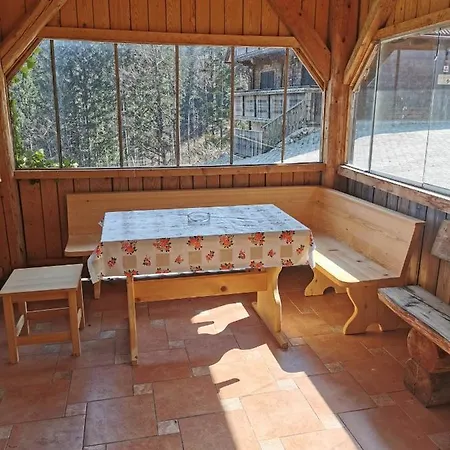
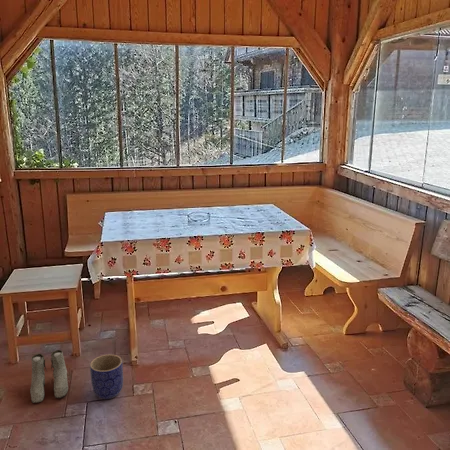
+ boots (44, 374)
+ planter (107, 378)
